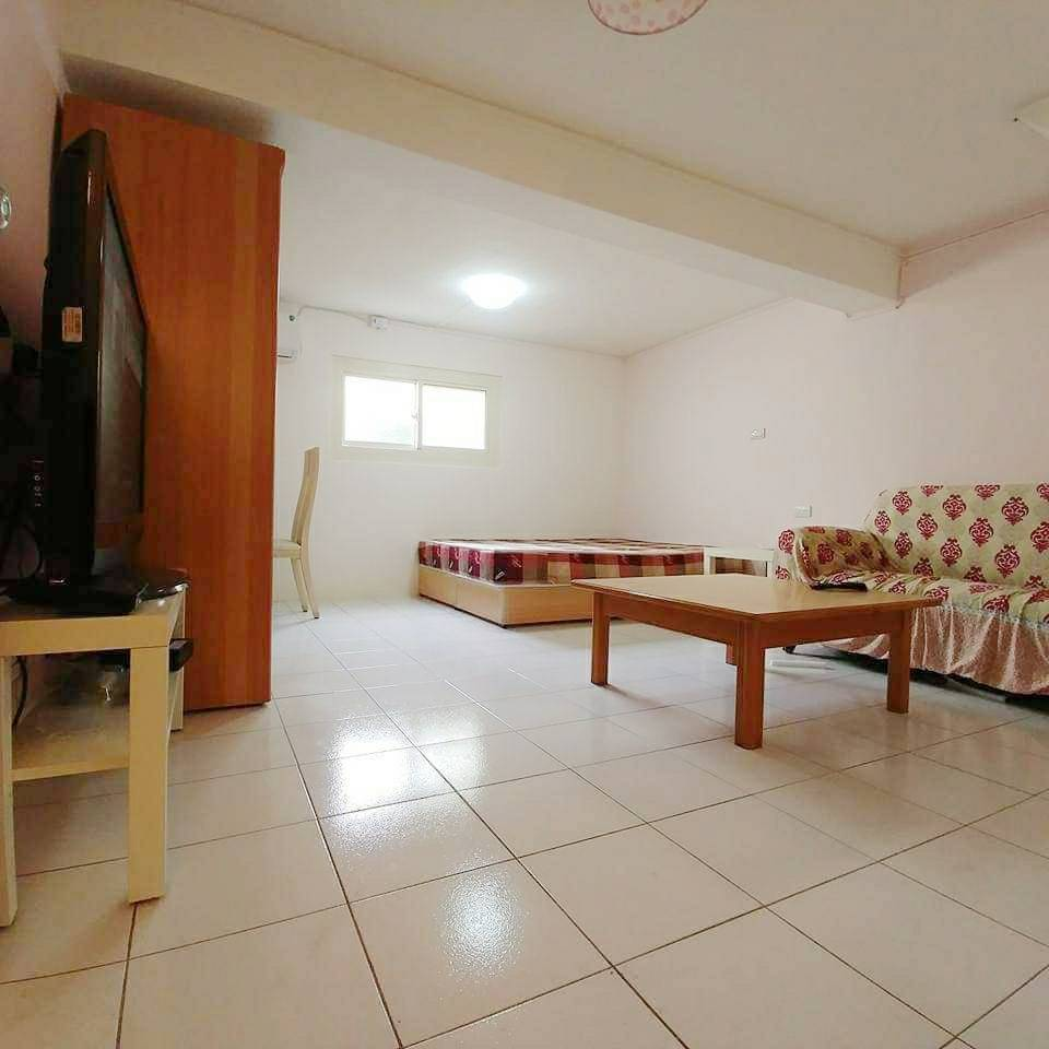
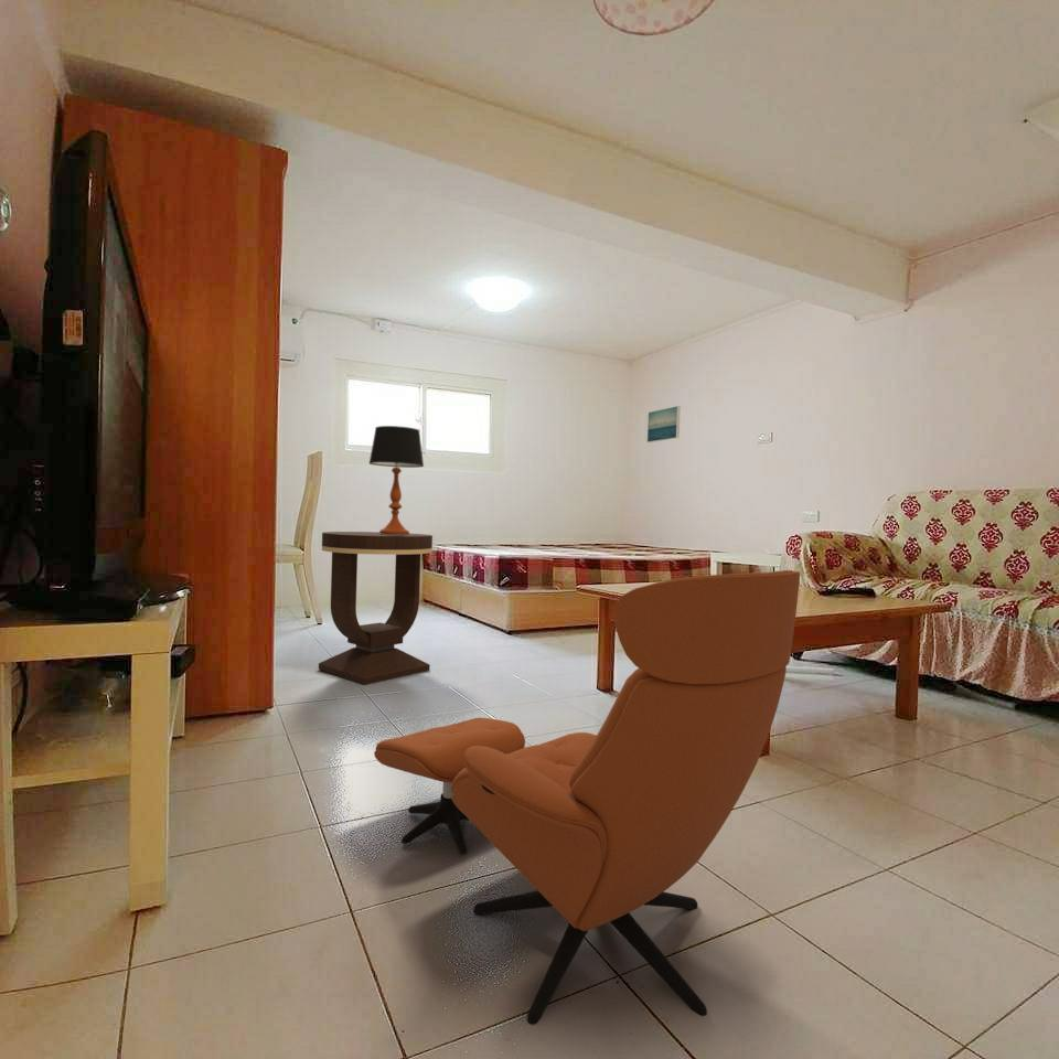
+ table lamp (396, 481)
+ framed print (663, 425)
+ side table (393, 607)
+ armchair (550, 740)
